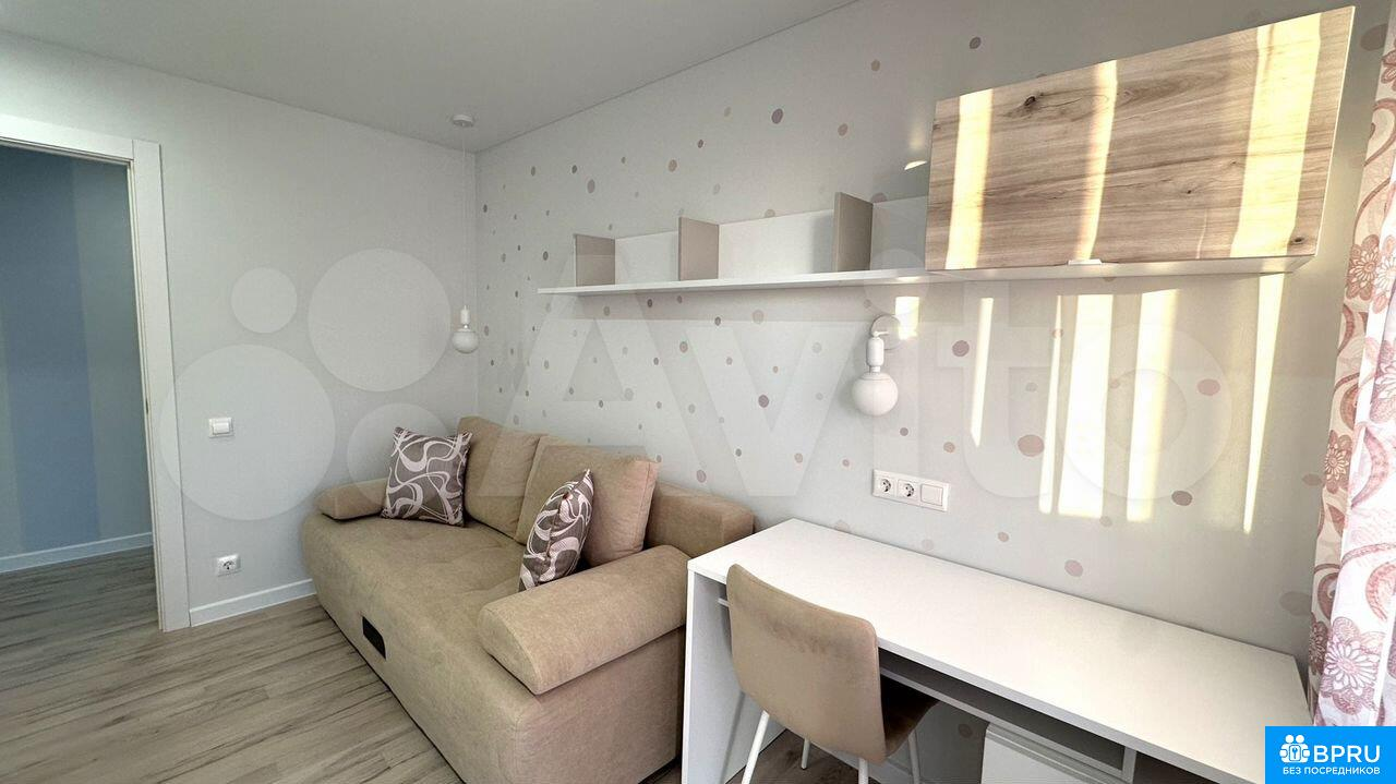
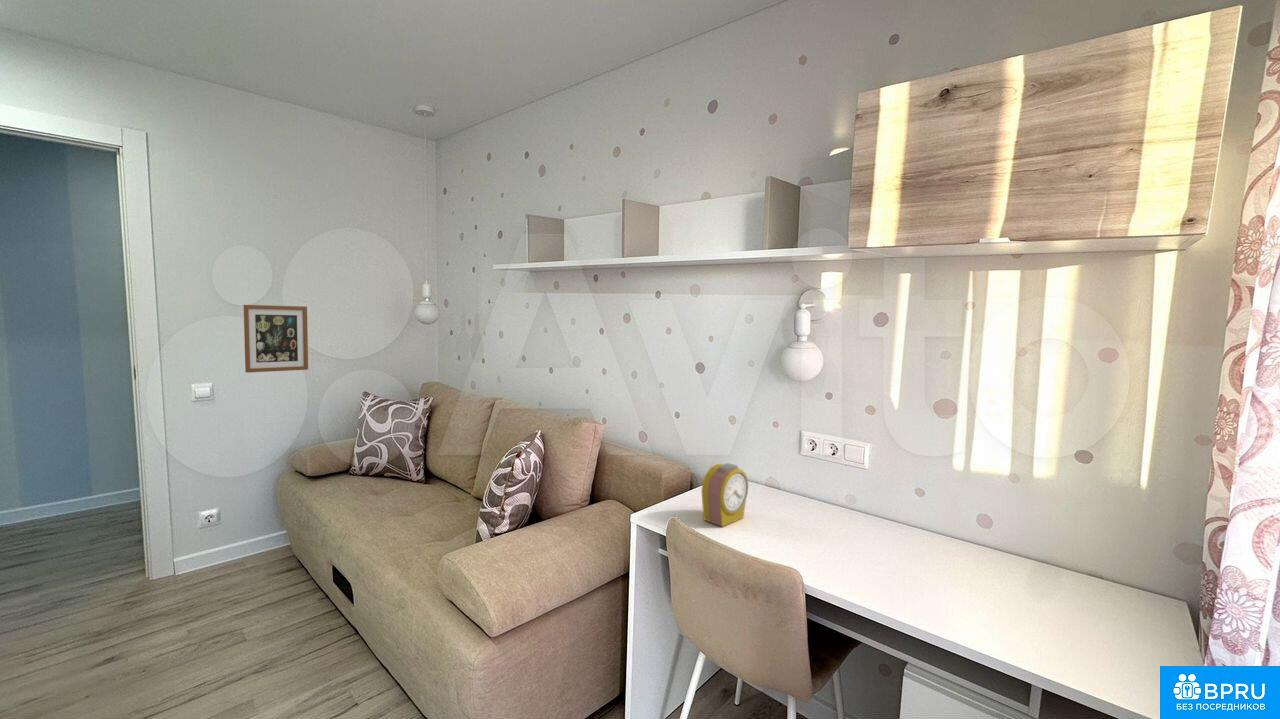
+ alarm clock (725, 491)
+ wall art (277, 338)
